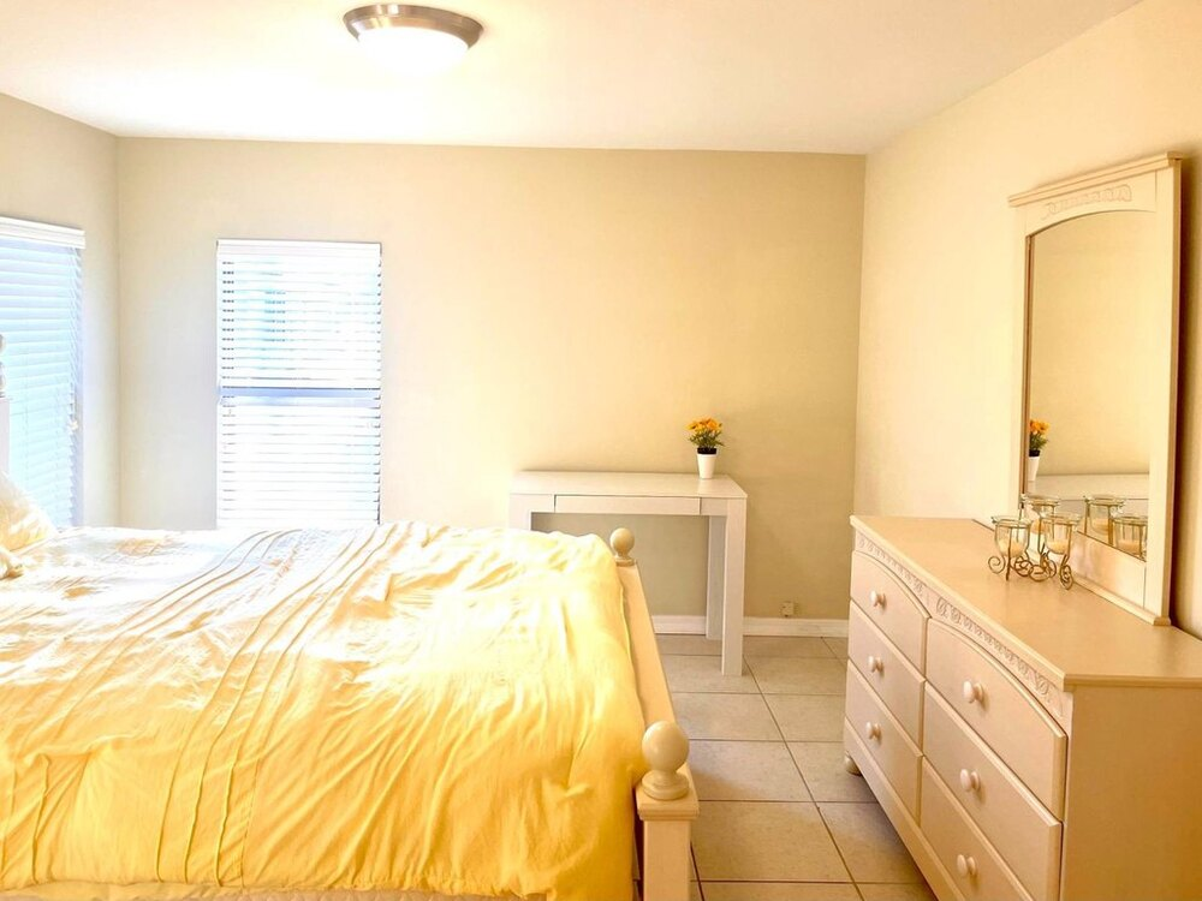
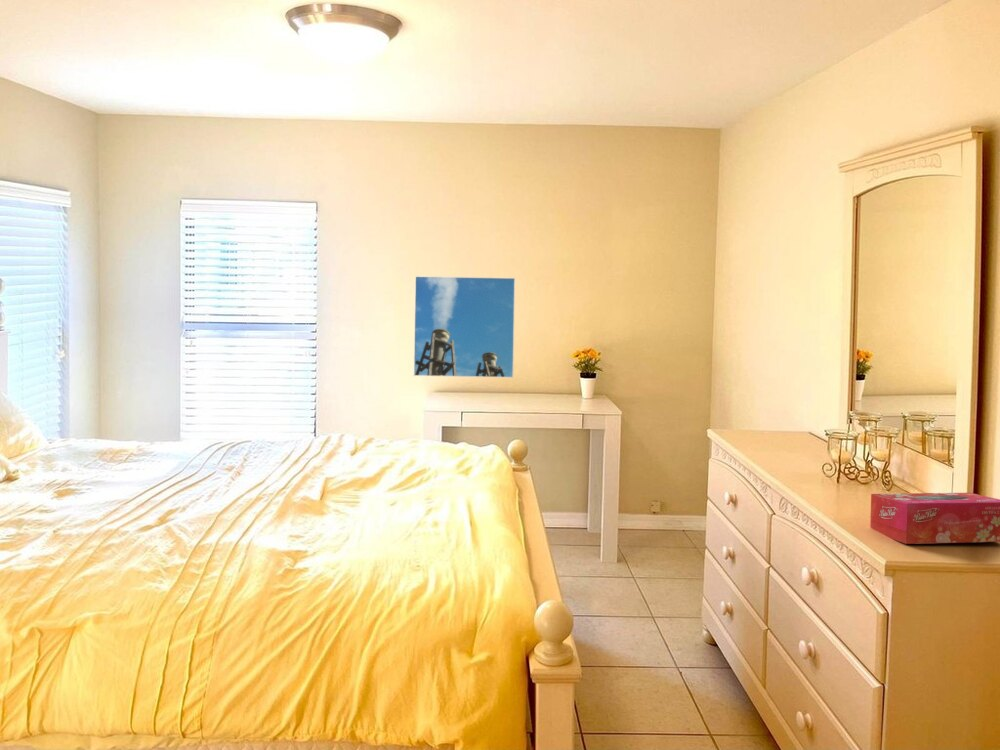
+ tissue box (939, 517)
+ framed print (464, 327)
